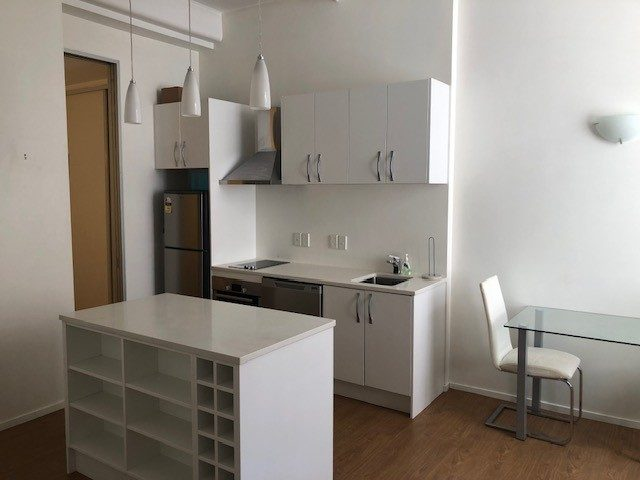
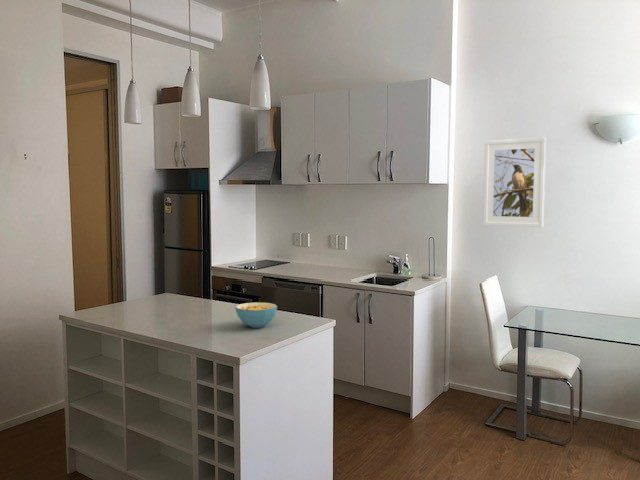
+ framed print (513, 183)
+ cereal bowl (256, 316)
